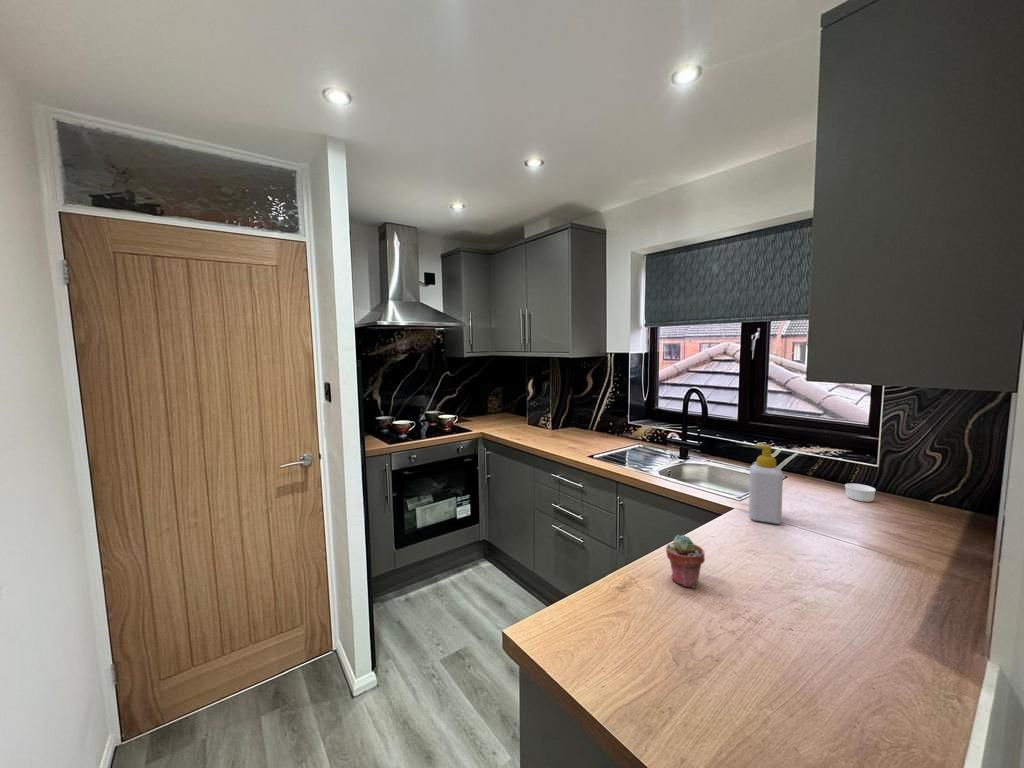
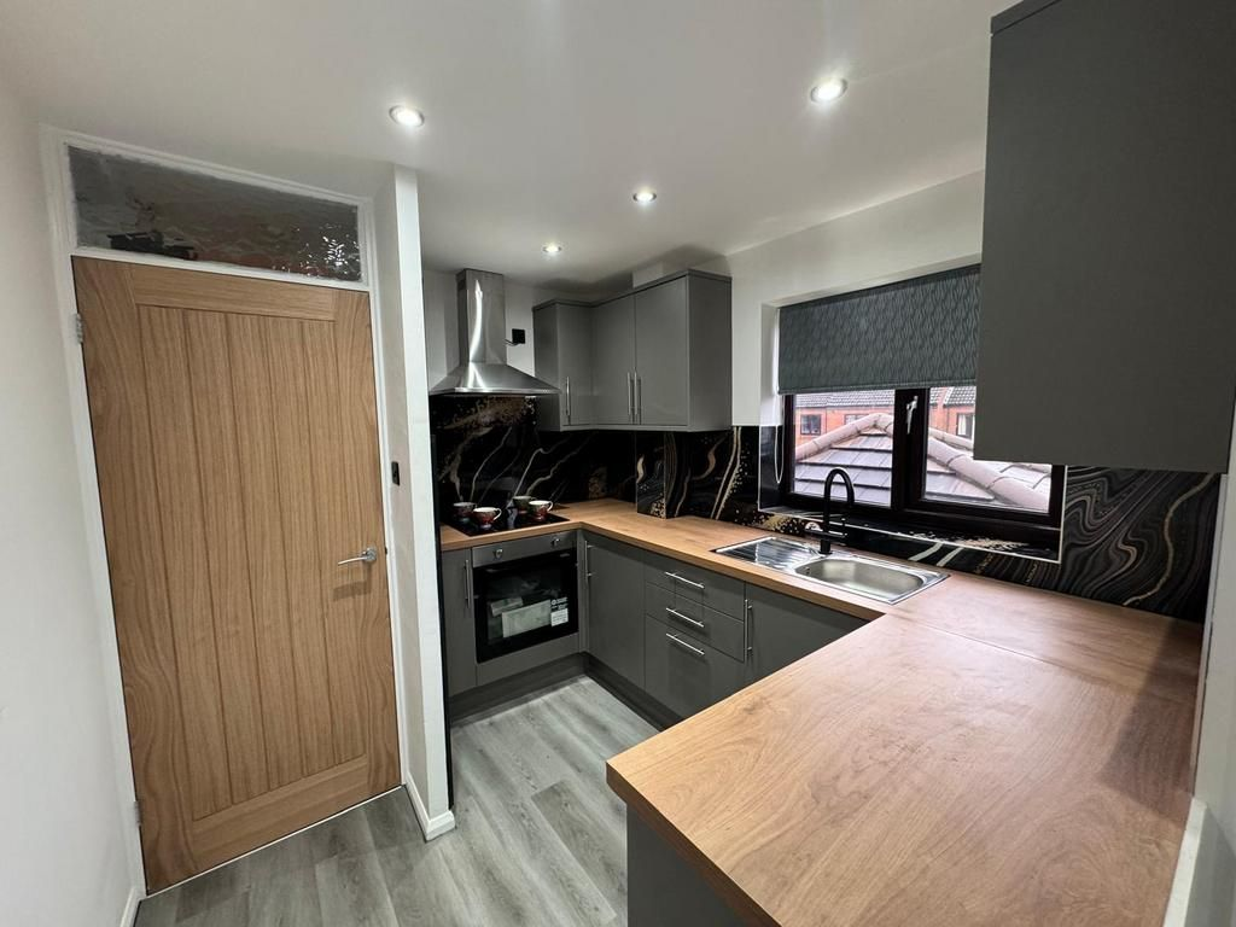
- ramekin (859, 492)
- potted succulent (684, 558)
- soap bottle (765, 482)
